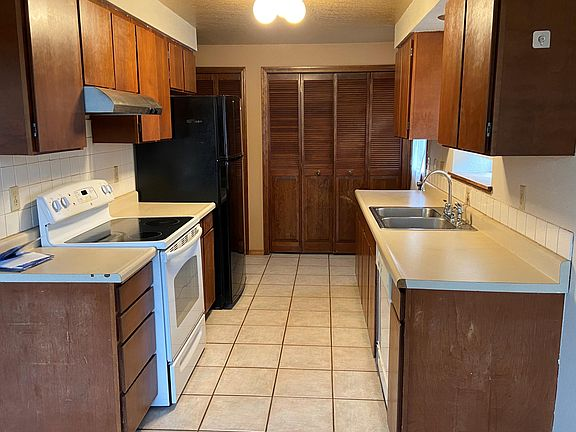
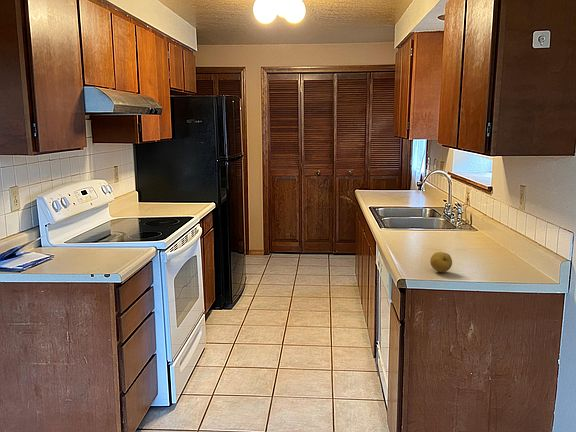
+ fruit (440, 262)
